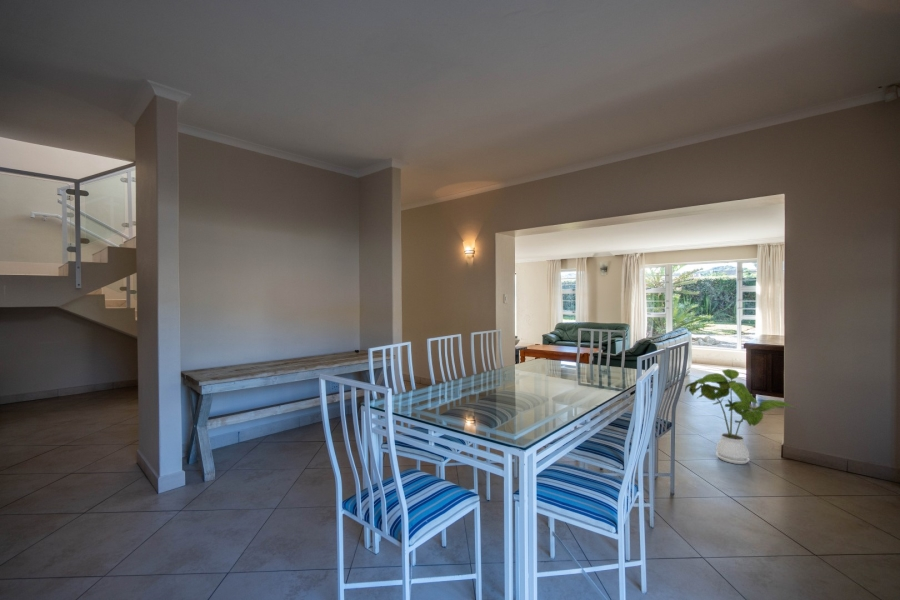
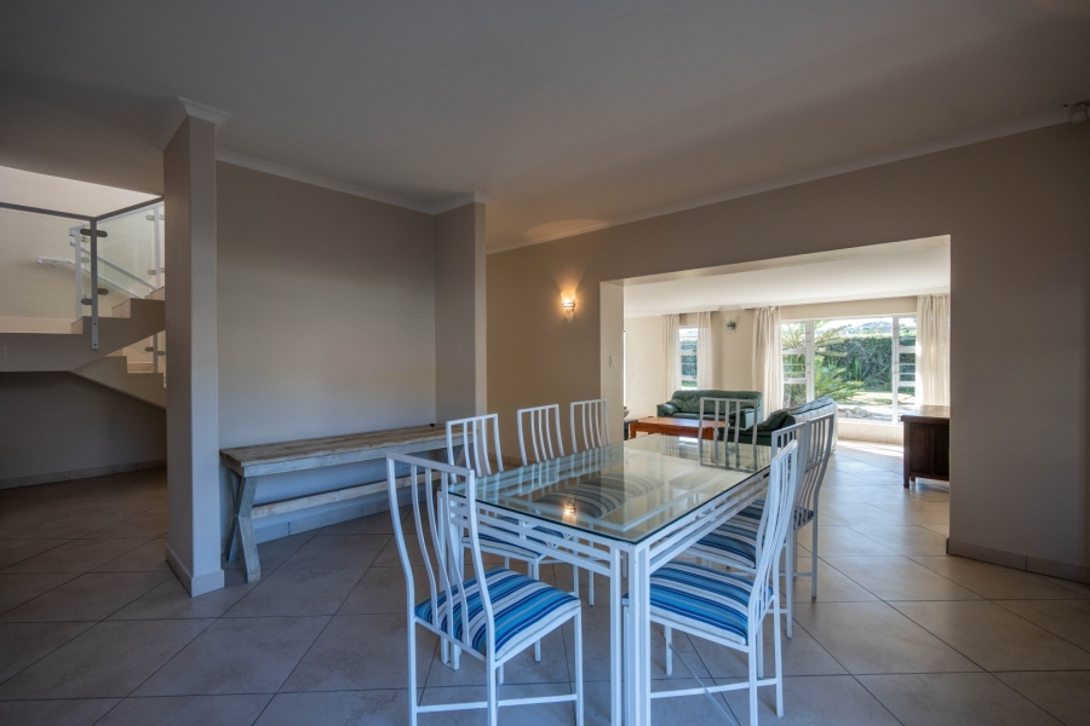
- house plant (735, 420)
